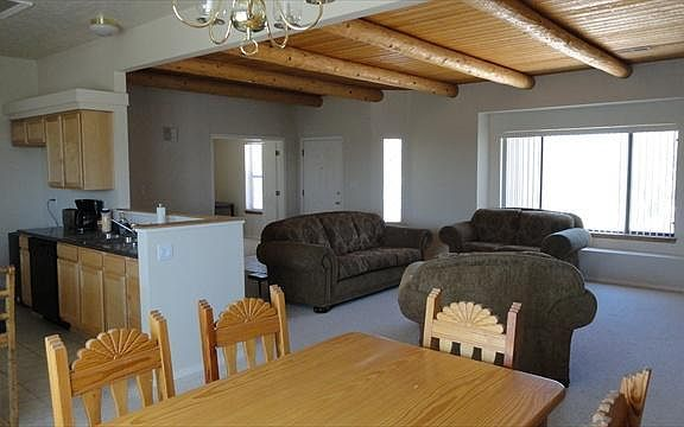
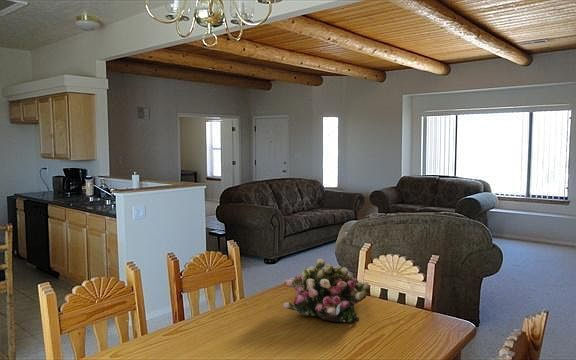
+ flower arrangement (327, 287)
